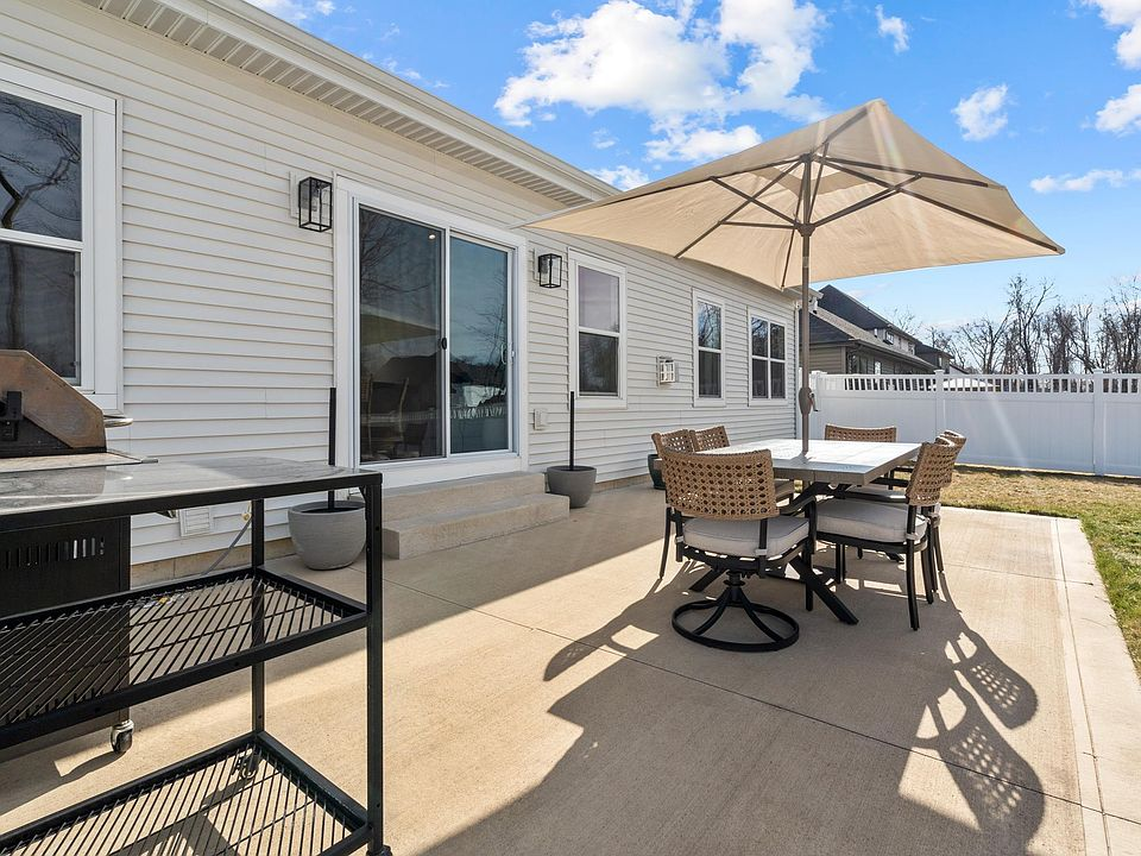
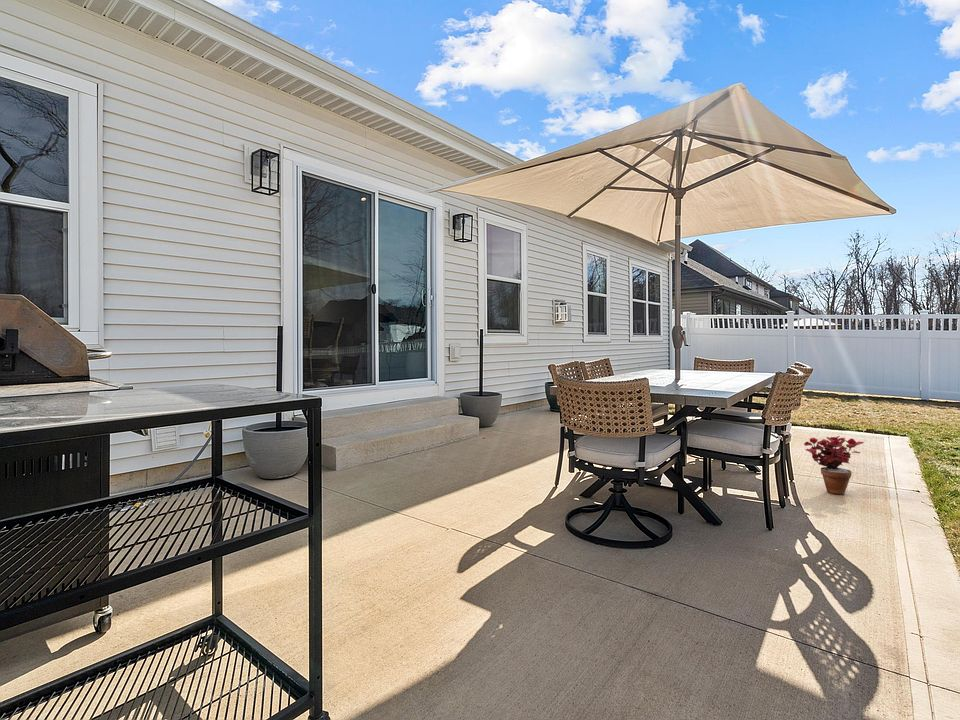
+ potted plant (831, 463)
